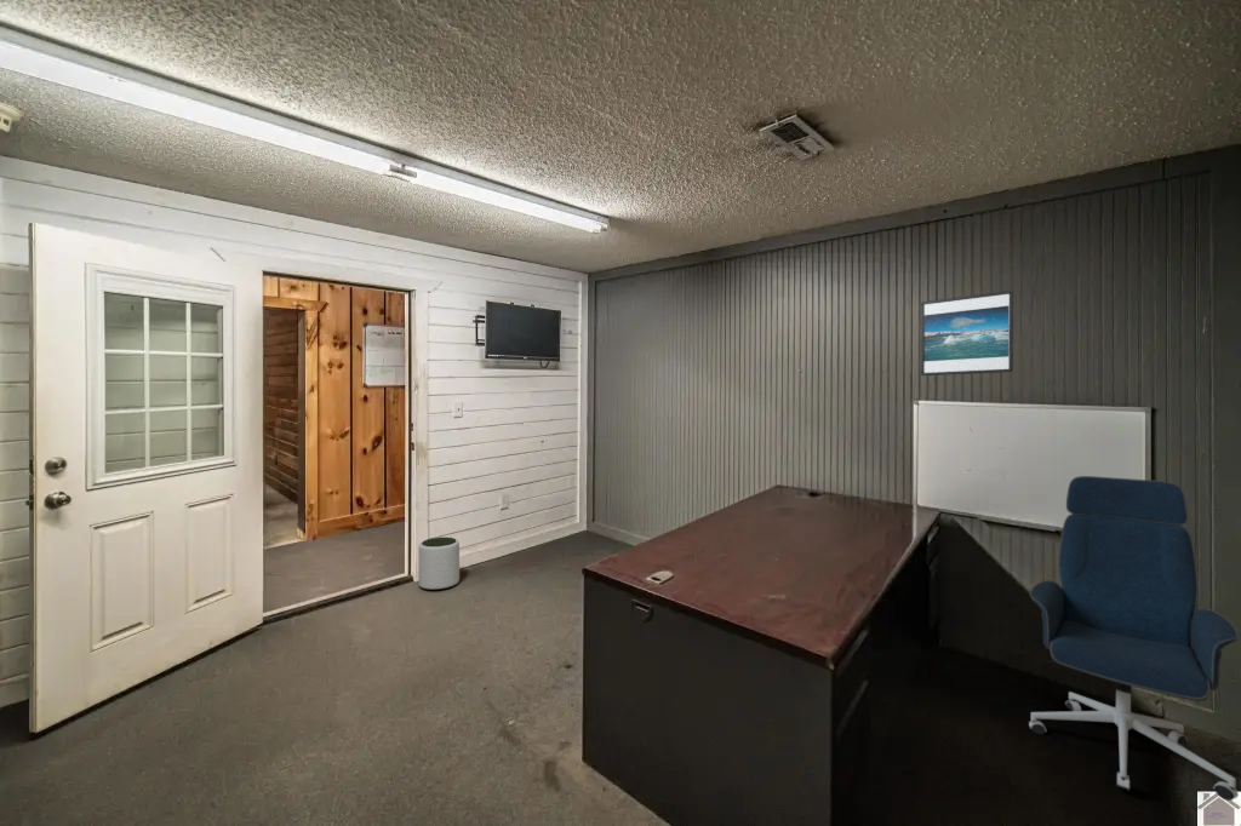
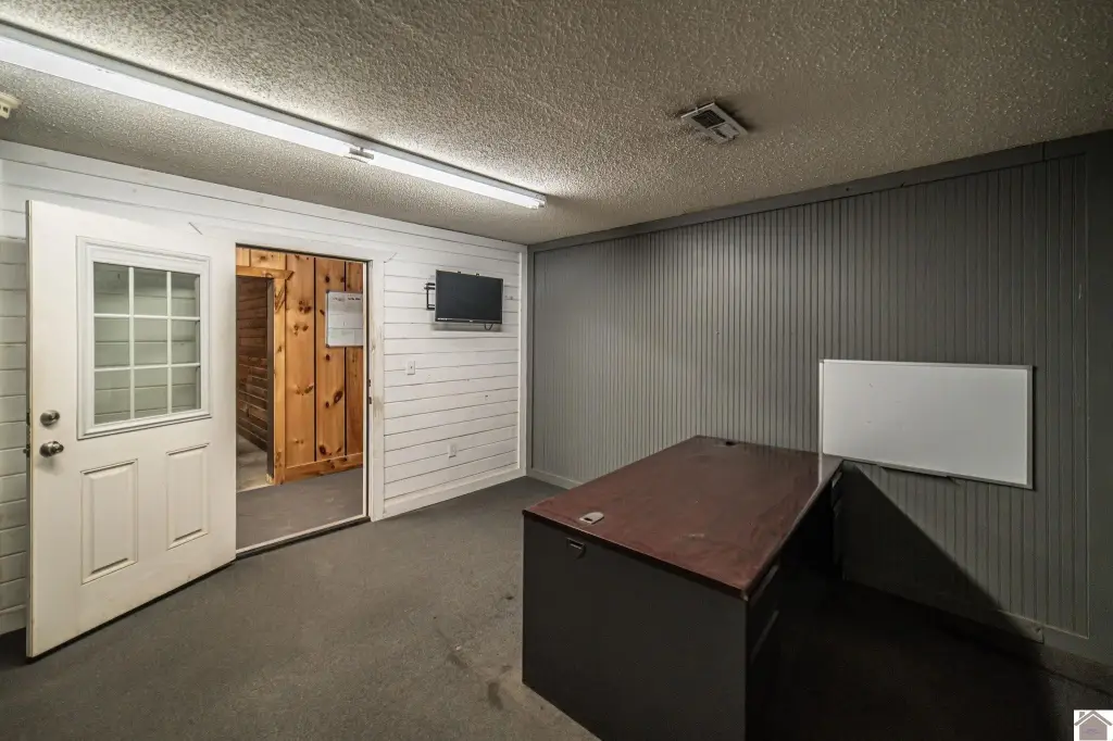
- plant pot (439, 562)
- office chair (1123, 616)
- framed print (963, 334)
